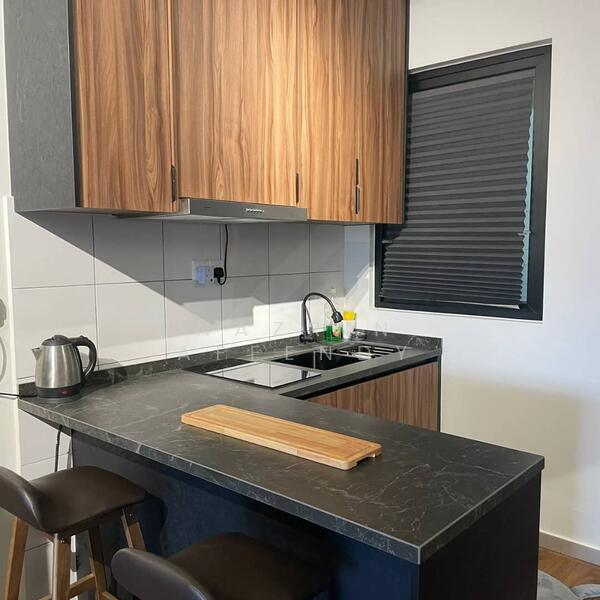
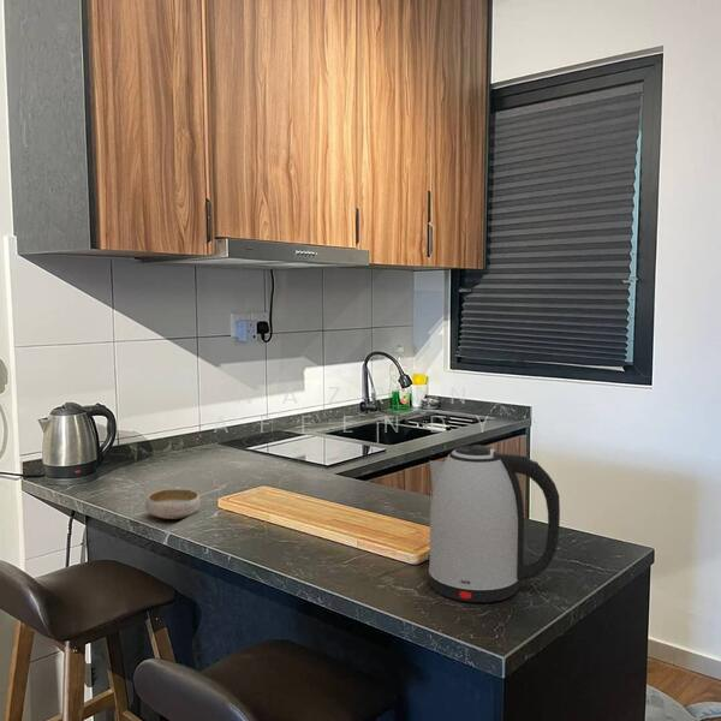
+ kettle (491, 517)
+ bowl (173, 505)
